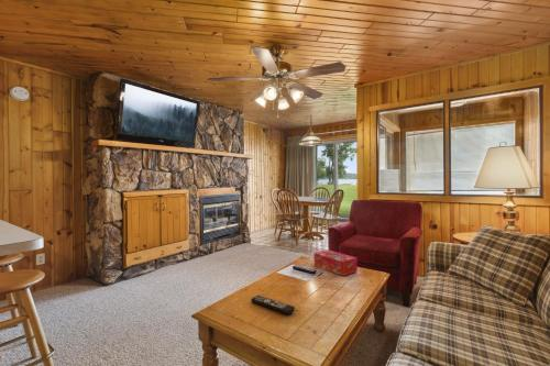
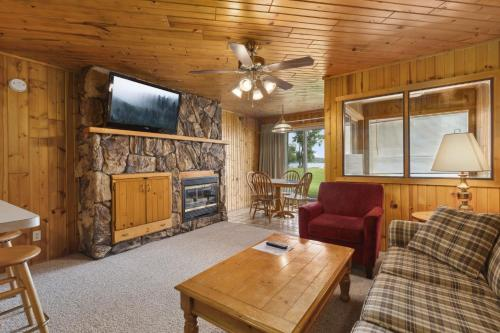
- tissue box (334, 262)
- remote control (272, 304)
